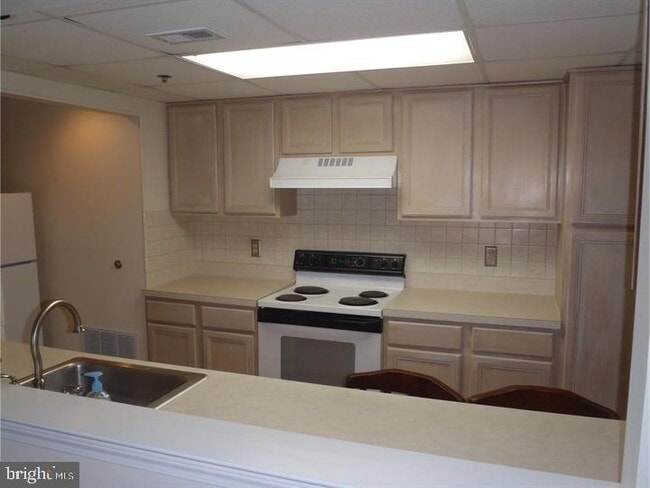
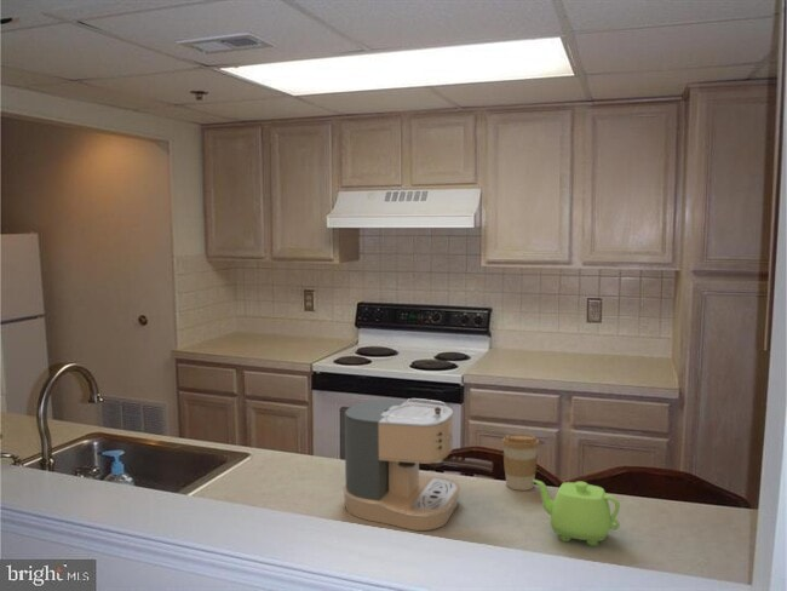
+ teapot (574, 507)
+ coffee maker (417, 457)
+ coffee cup (519, 459)
